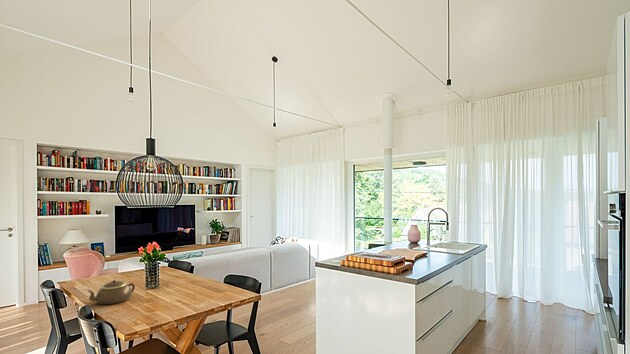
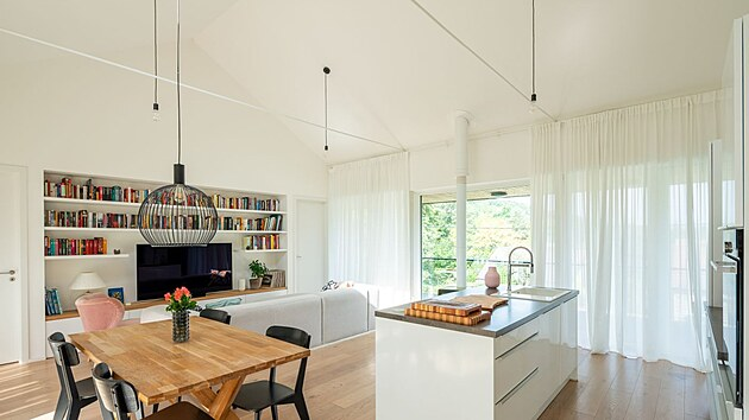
- teapot (113, 290)
